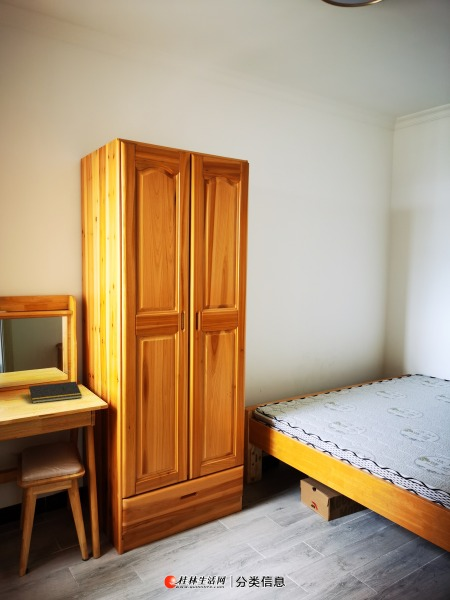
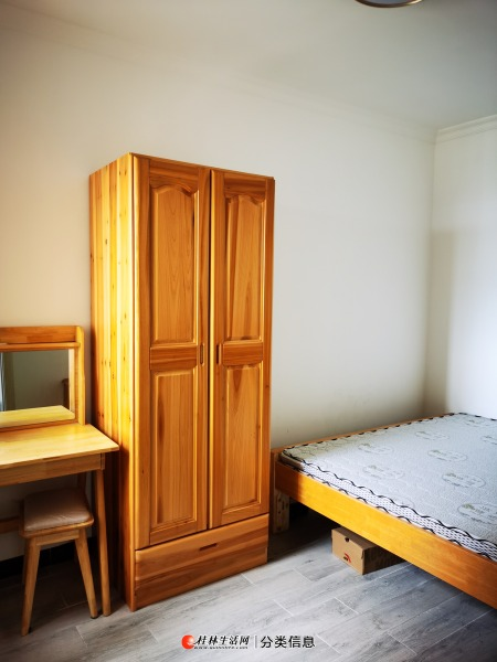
- notepad (55, 391)
